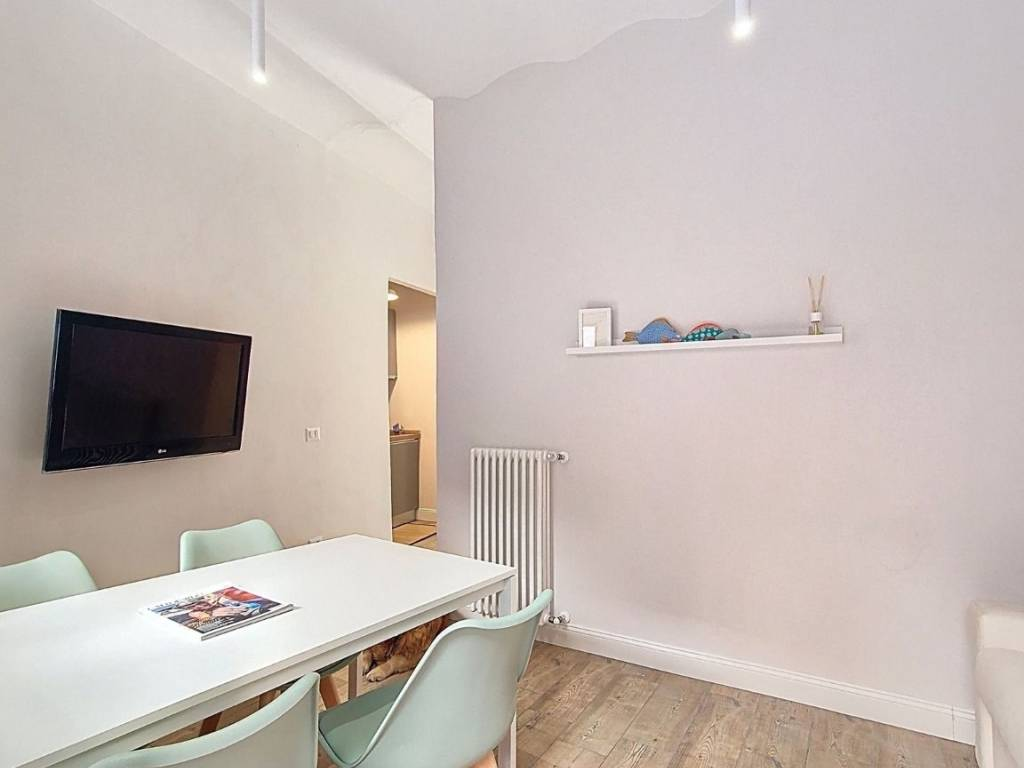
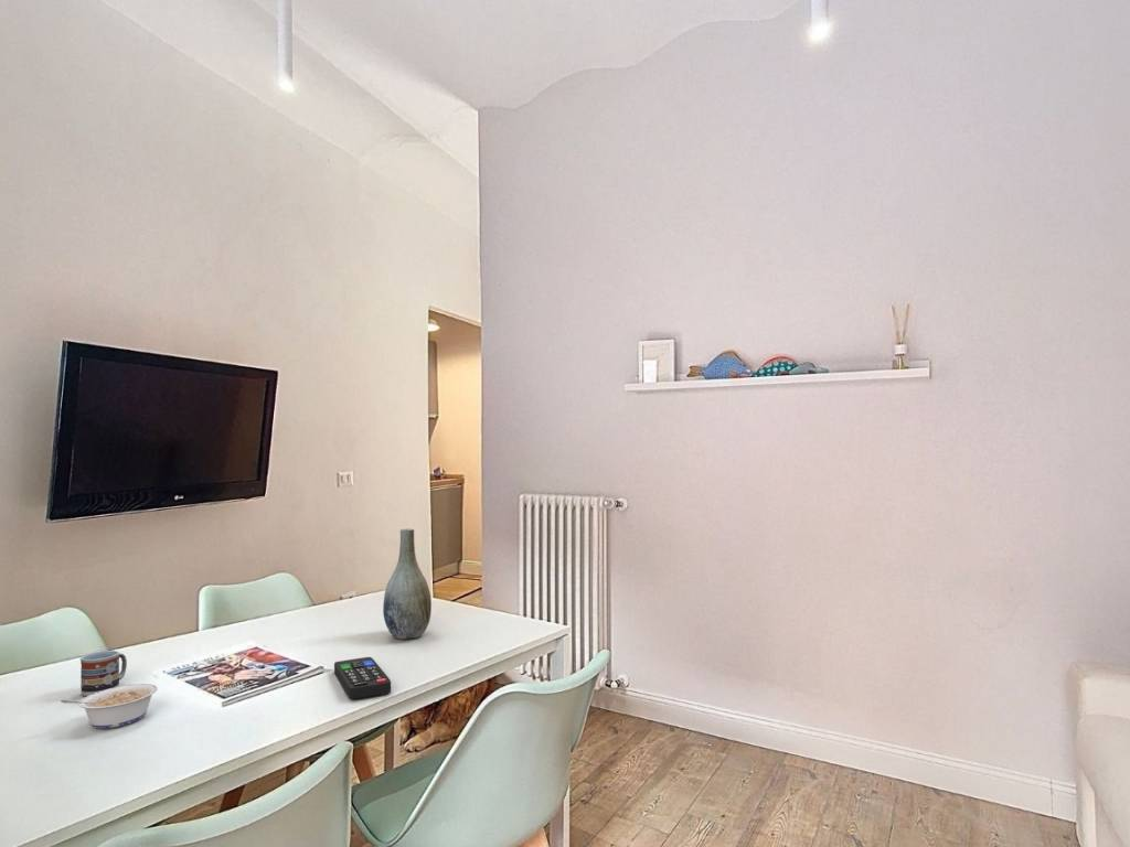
+ vase (407, 582)
+ cup (105, 671)
+ legume (116, 705)
+ remote control (361, 675)
